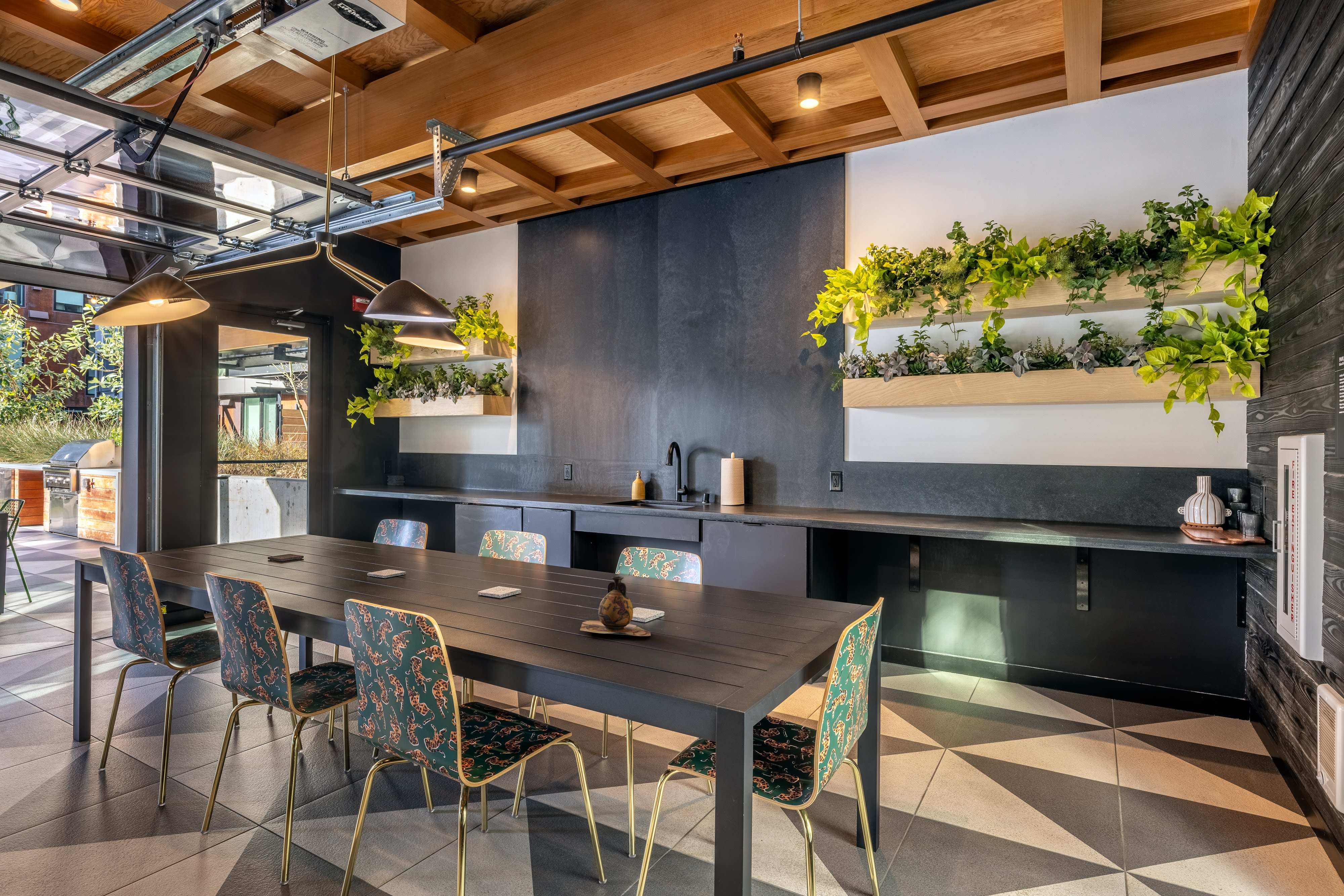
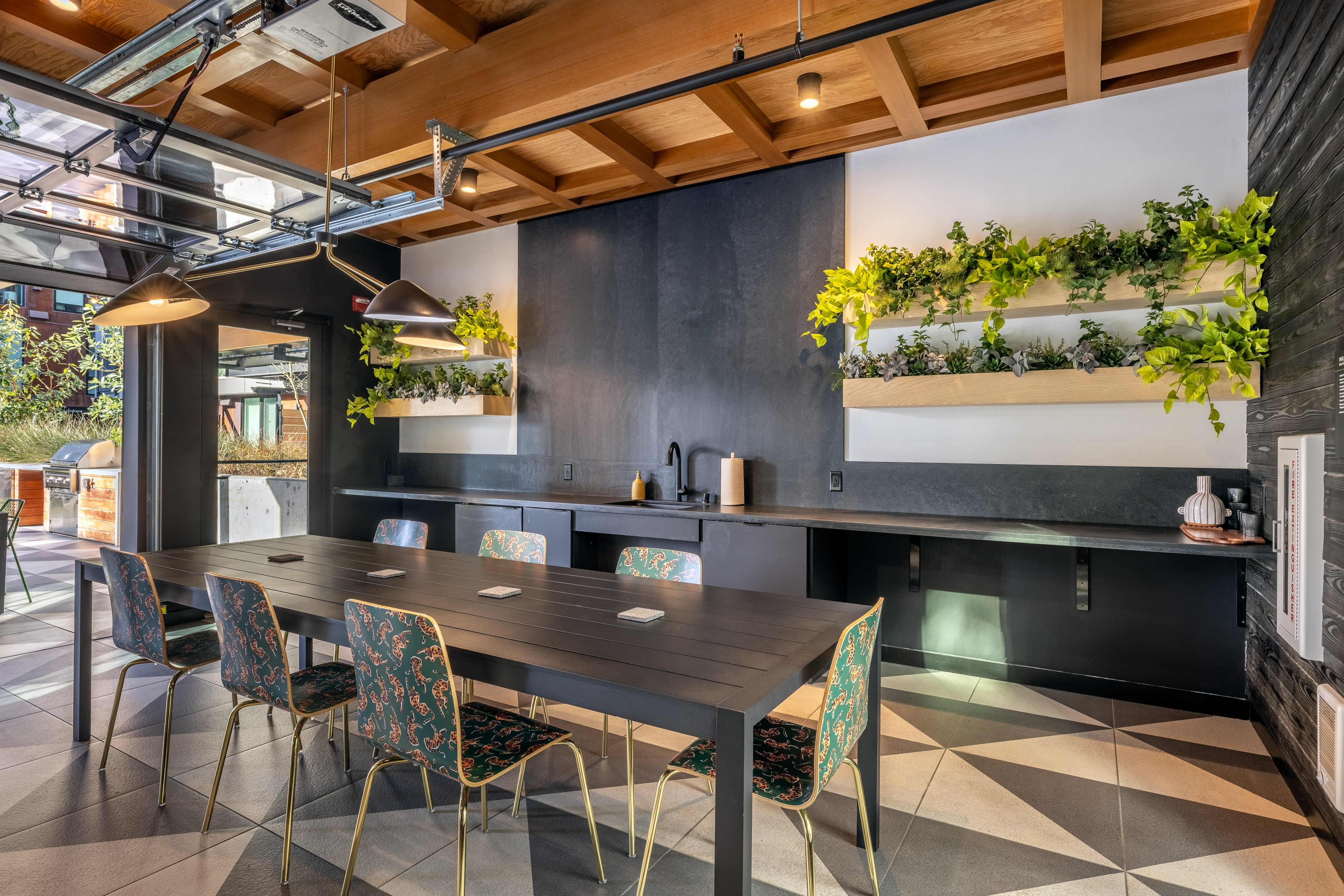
- vase (616, 603)
